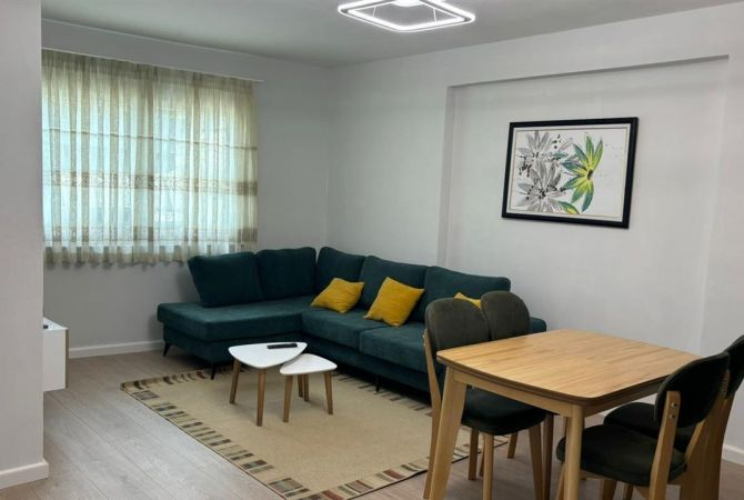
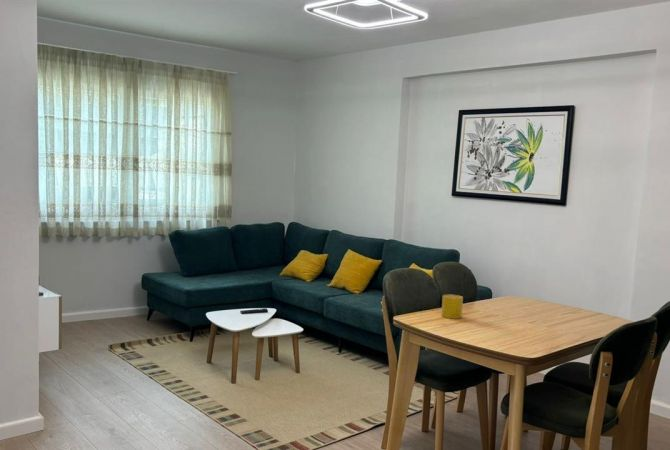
+ cup (452, 306)
